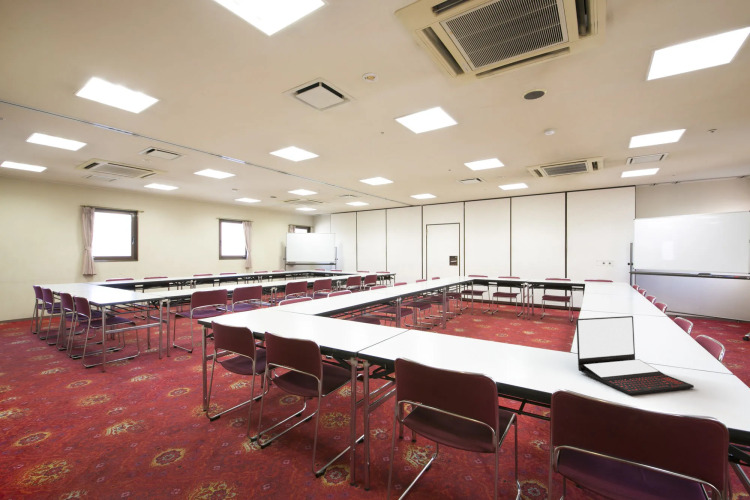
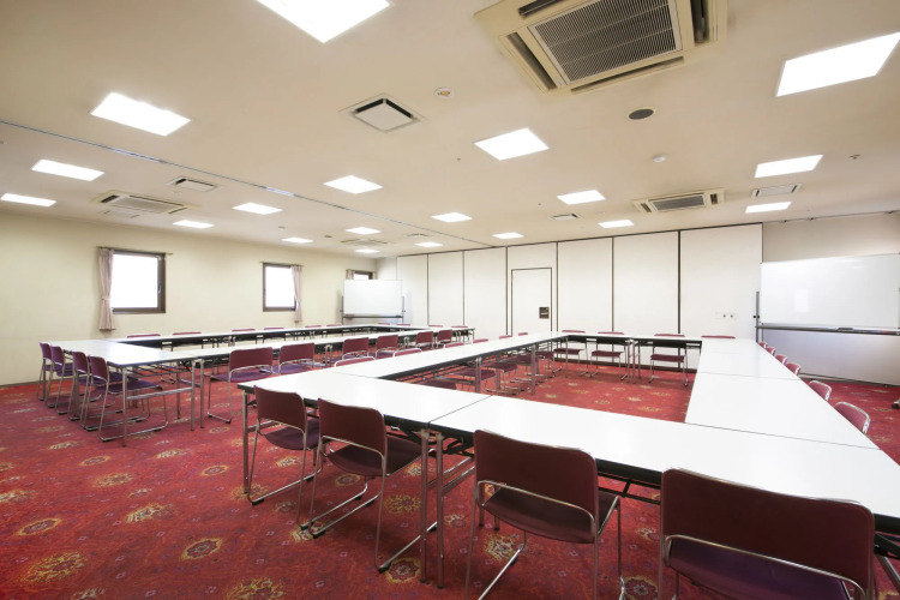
- laptop (631, 351)
